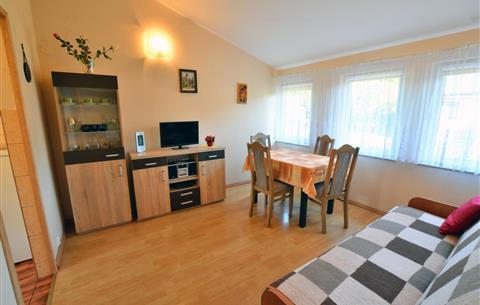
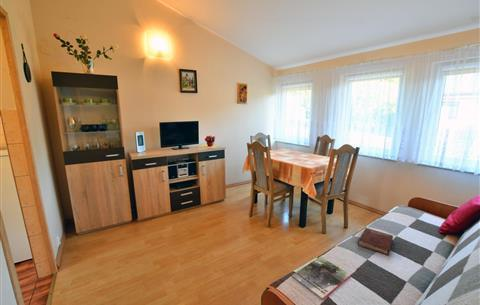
+ hardback book (375, 240)
+ magazine (321, 275)
